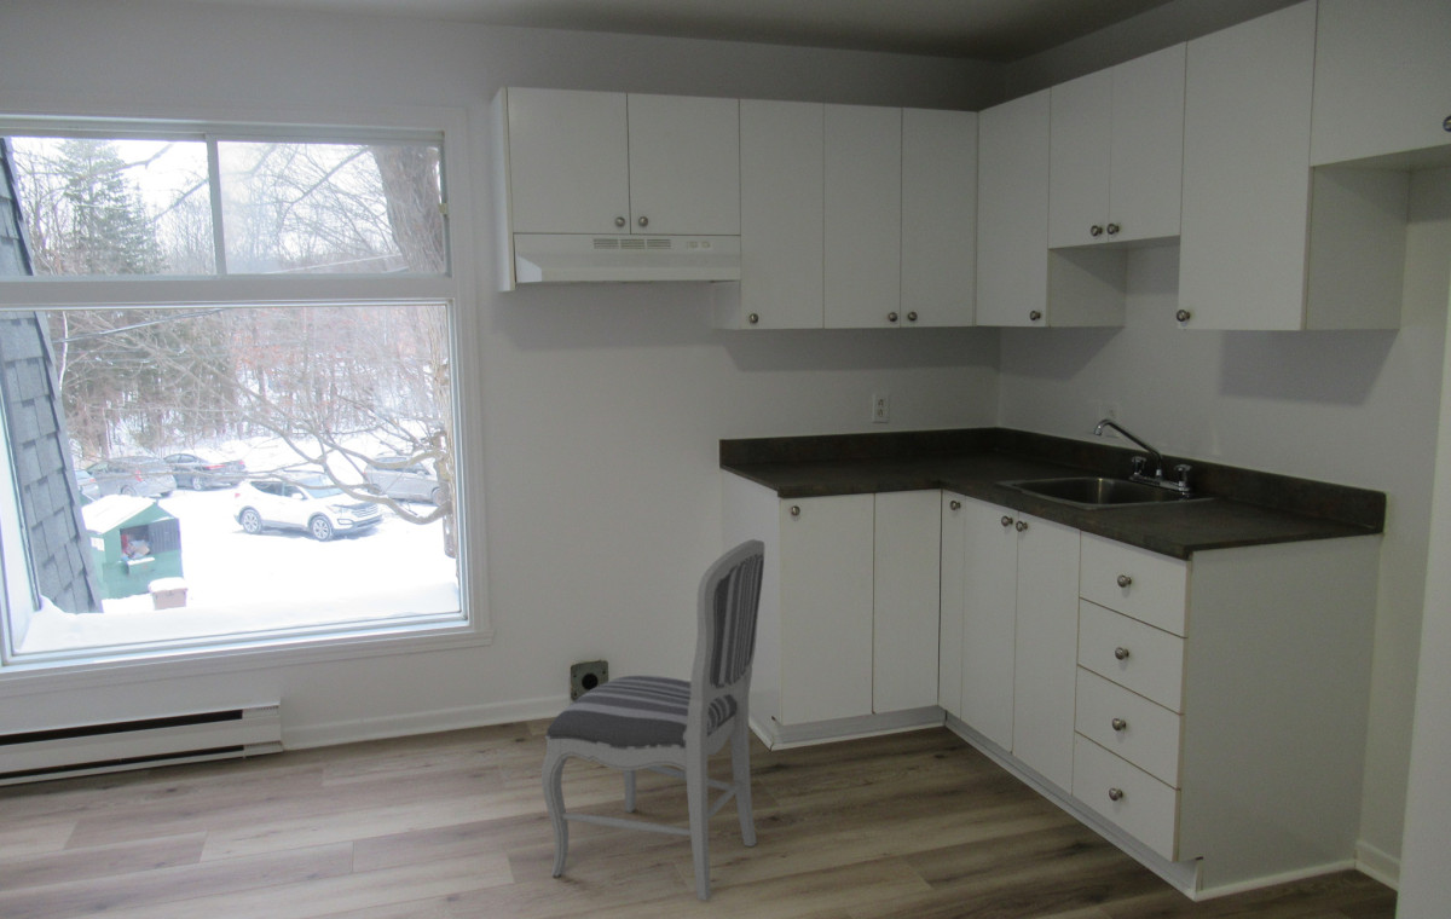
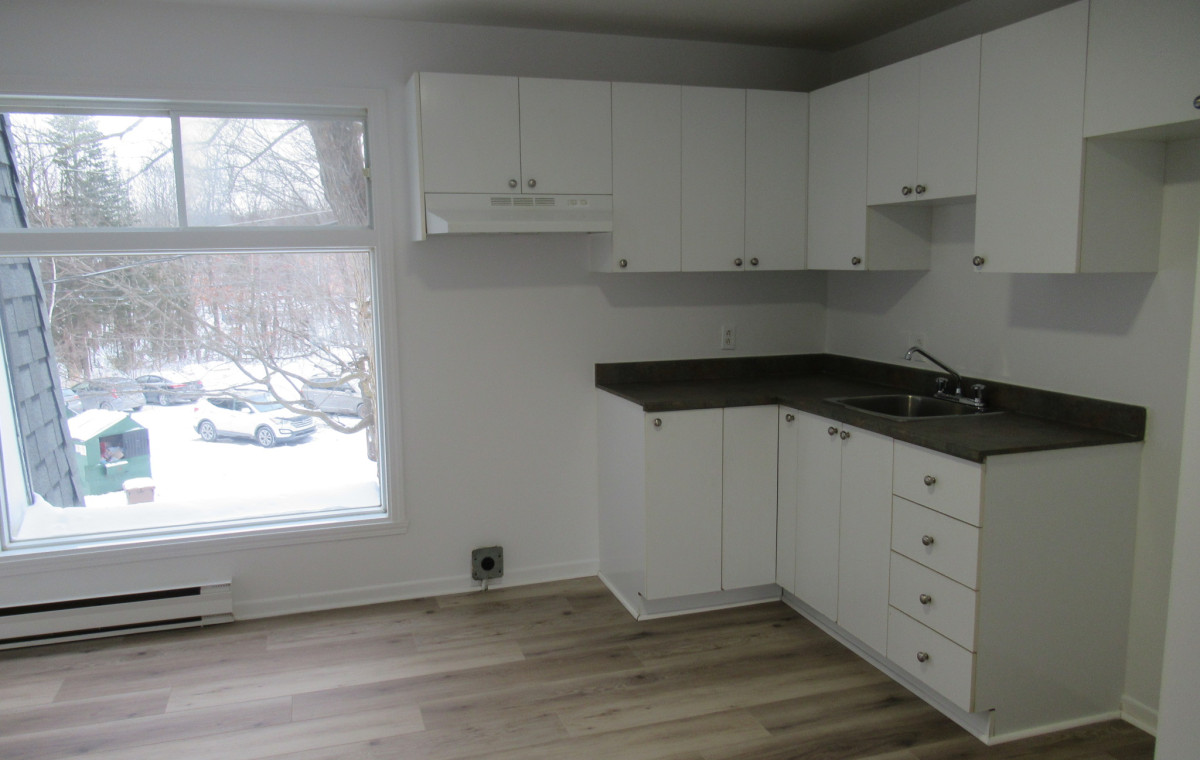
- dining chair (664, 699)
